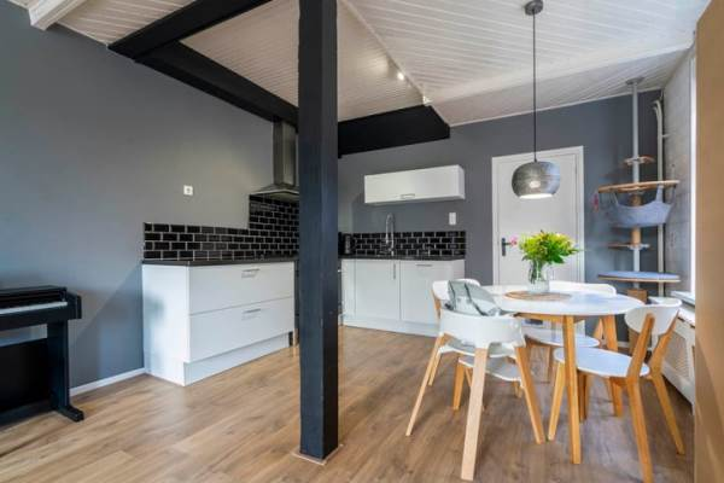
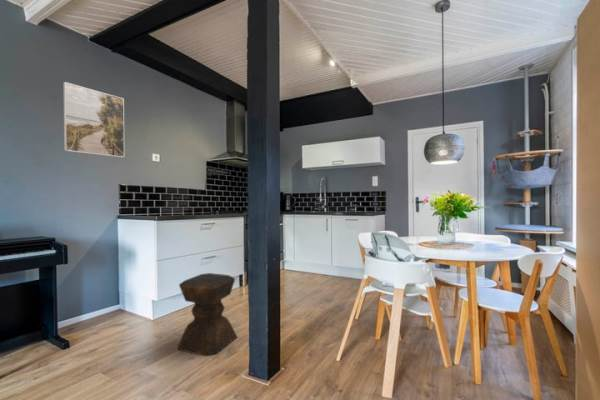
+ stool (208, 310)
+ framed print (96, 122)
